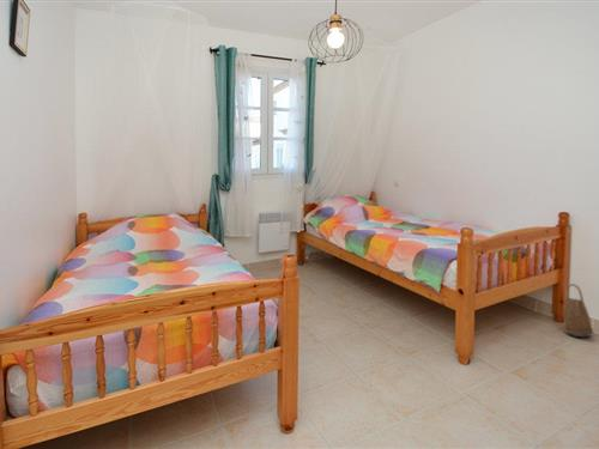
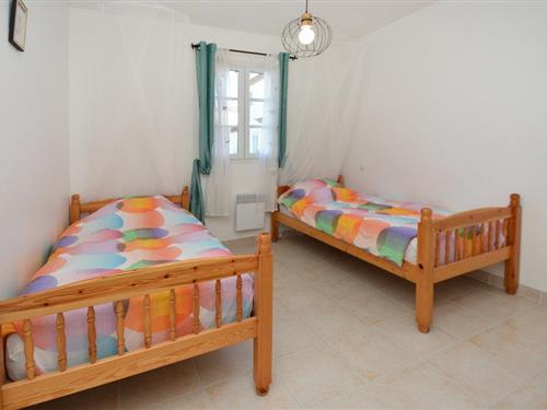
- basket (579, 309)
